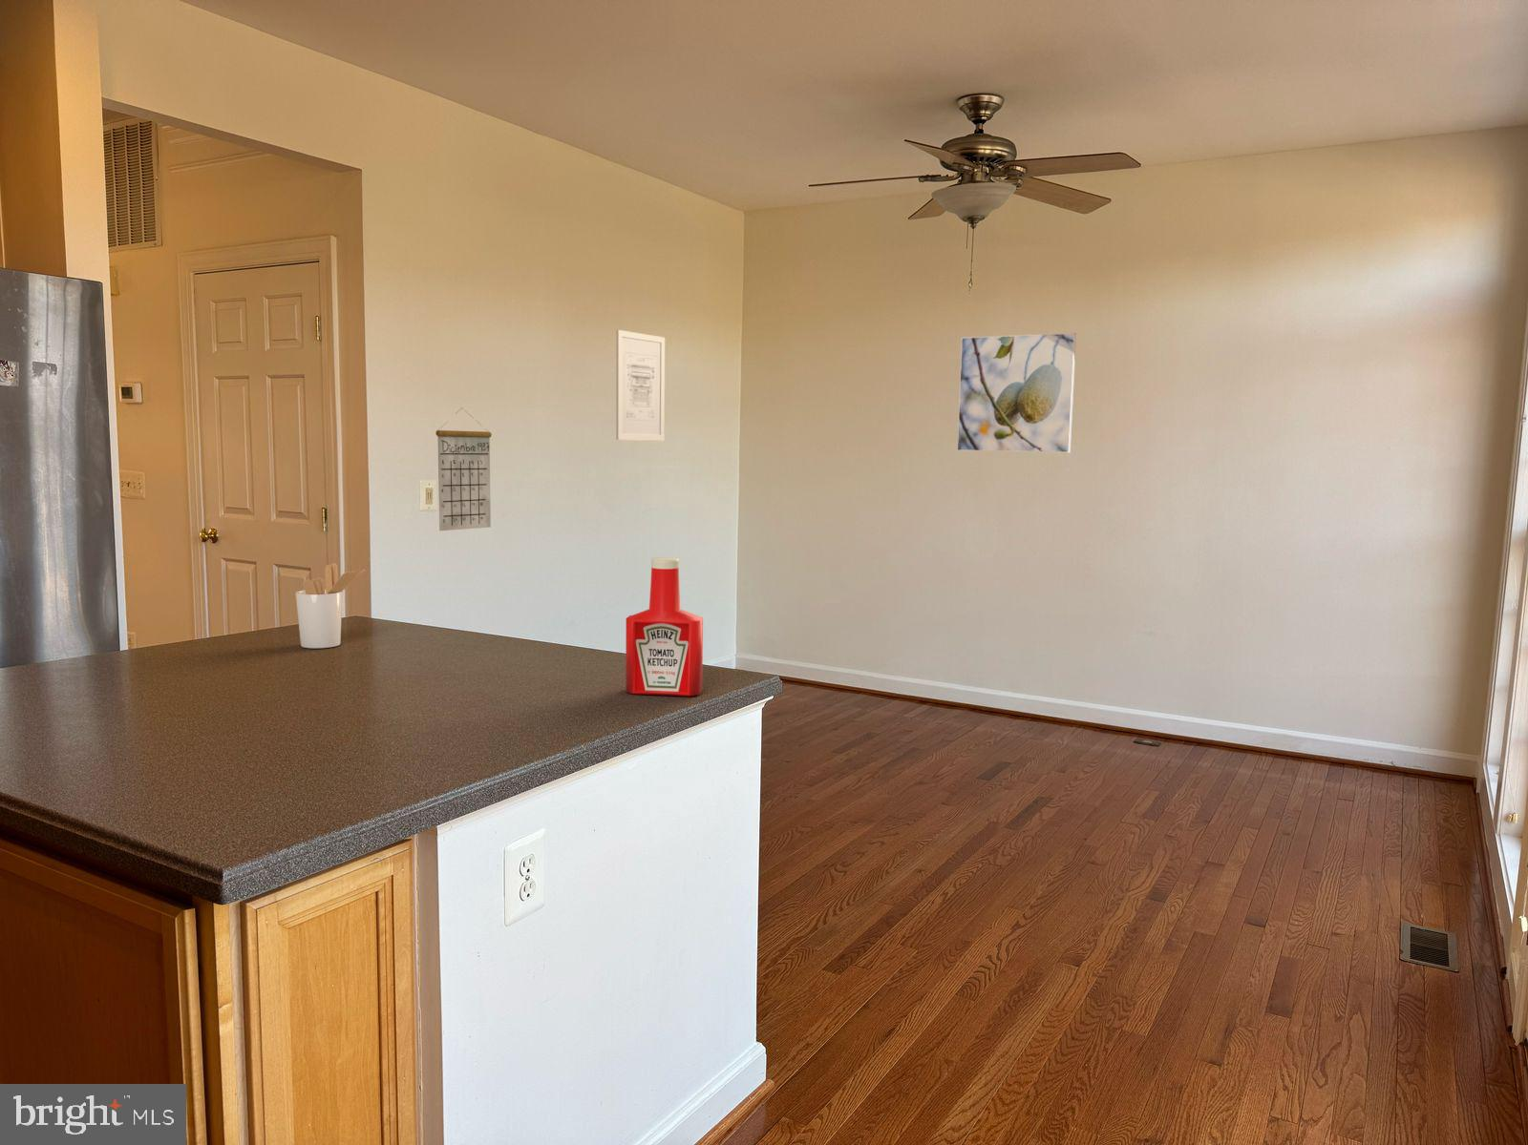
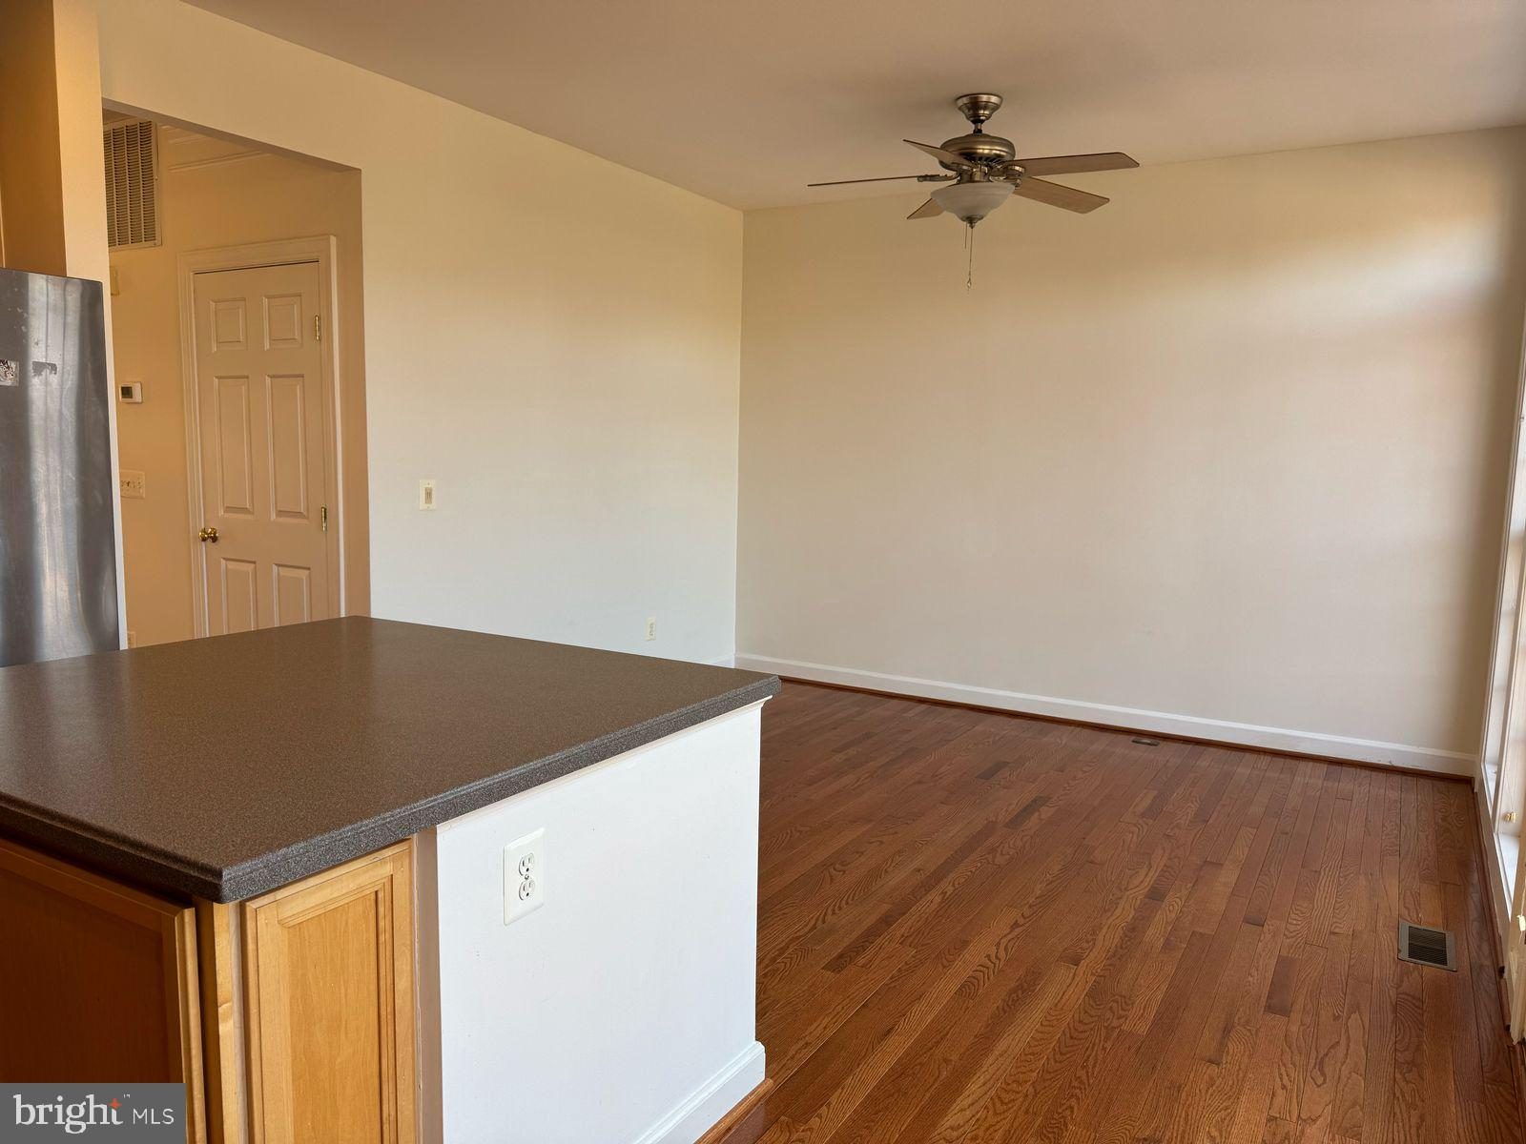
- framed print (1014, 393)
- utensil holder (331, 605)
- calendar (464, 469)
- wall art (641, 387)
- soap bottle (664, 625)
